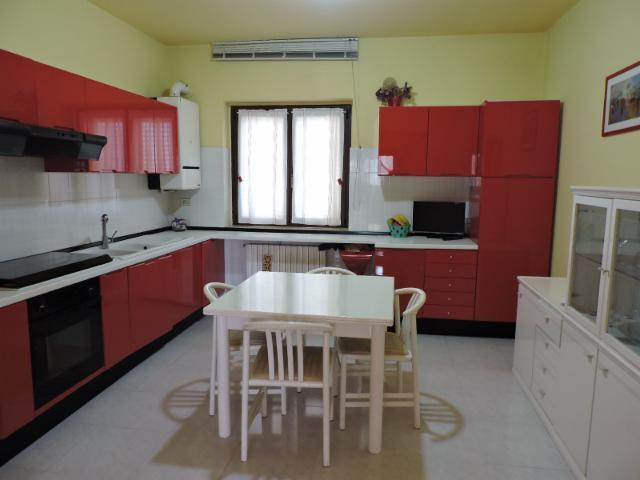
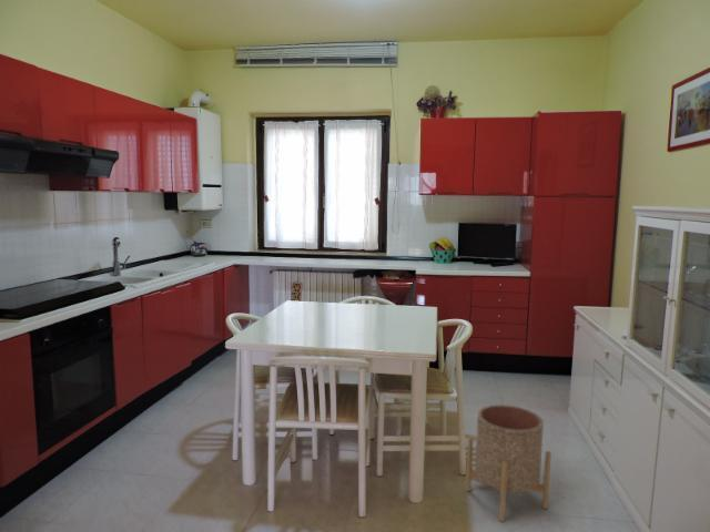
+ planter (507, 458)
